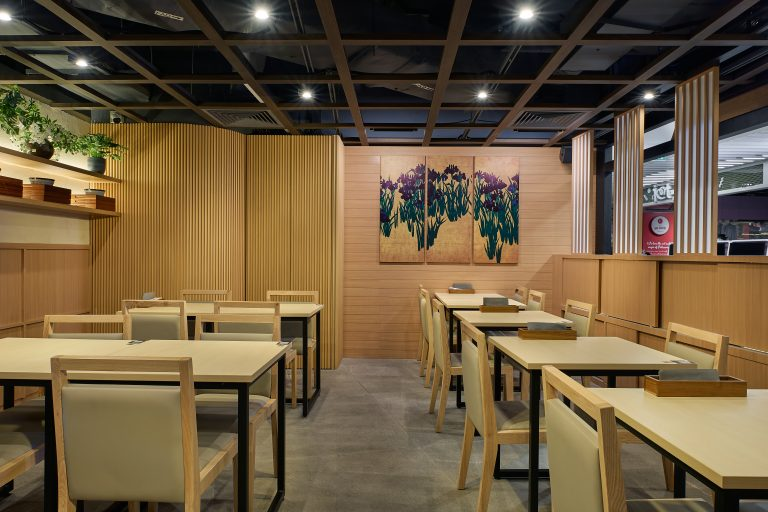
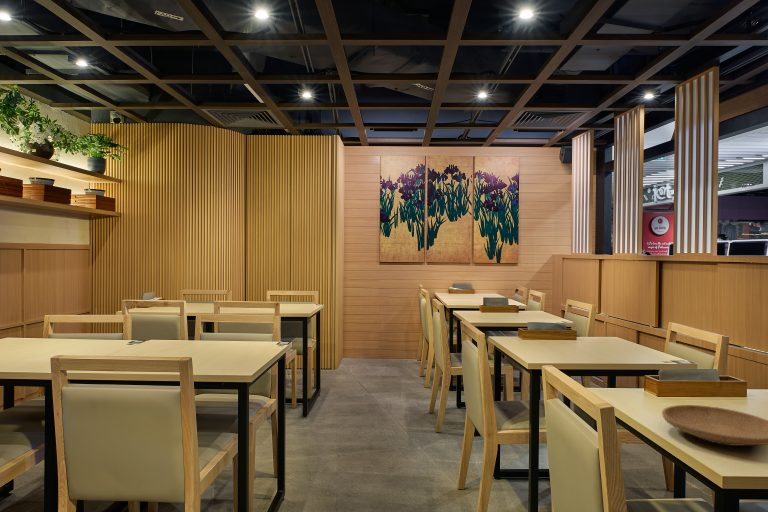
+ plate (719, 428)
